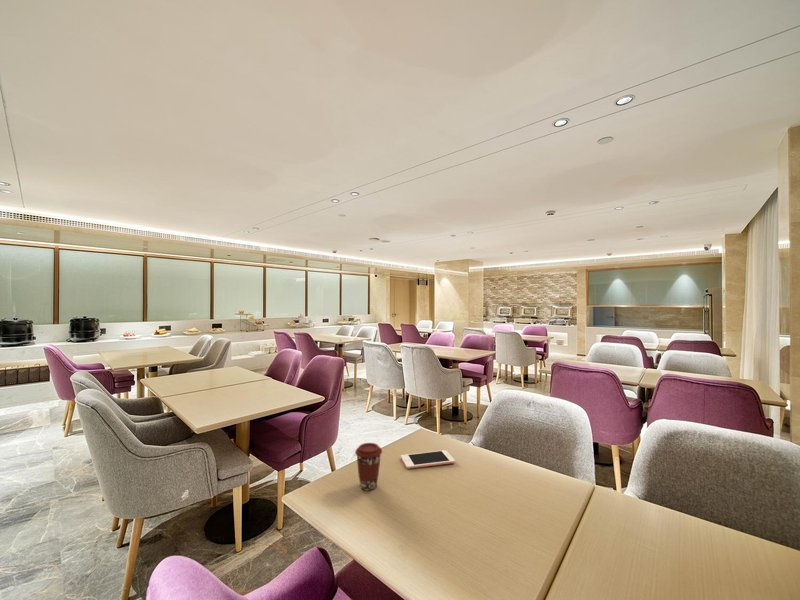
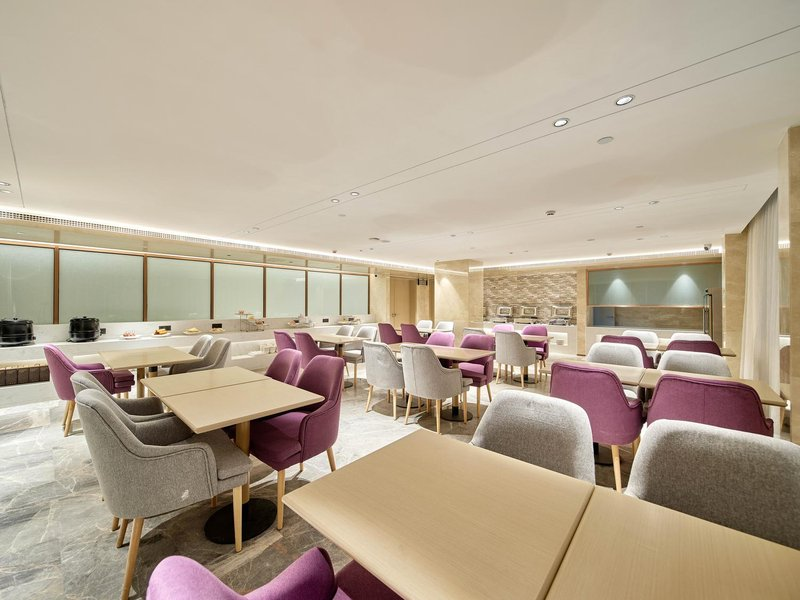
- cell phone (427, 459)
- coffee cup (368, 466)
